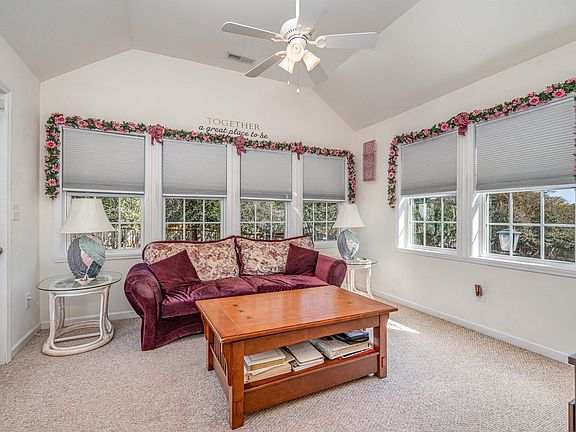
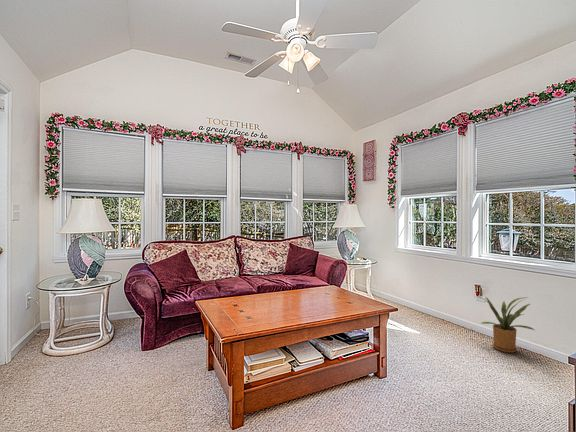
+ house plant (505, 320)
